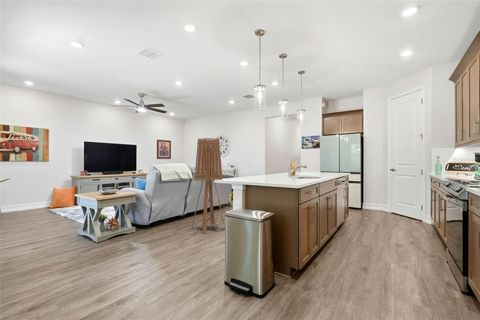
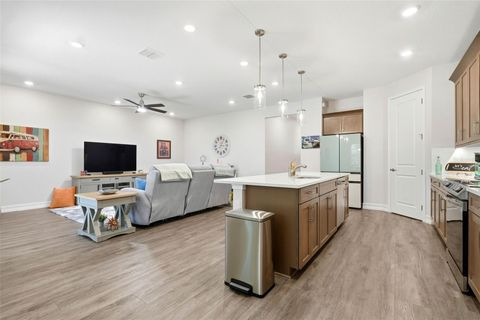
- floor lamp (209, 183)
